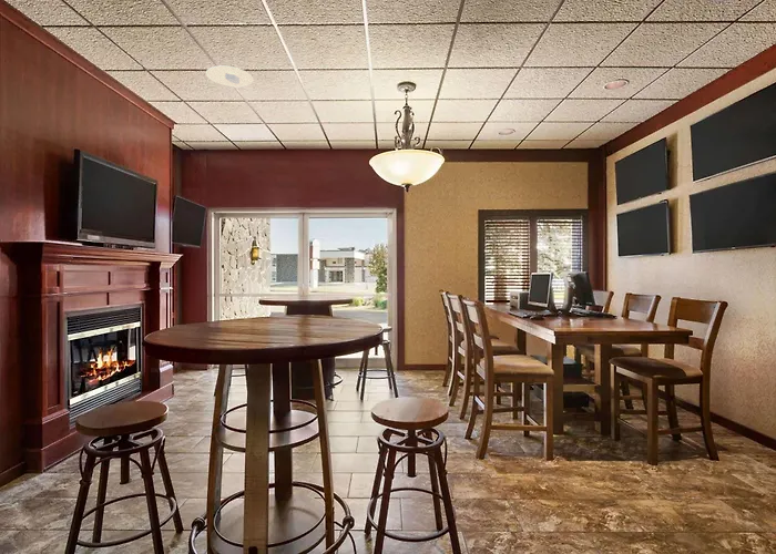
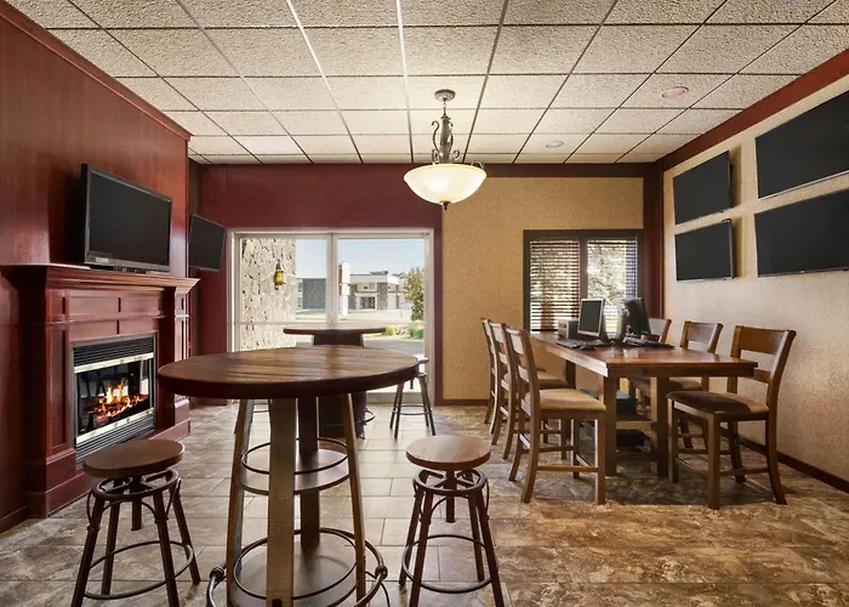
- recessed light (229, 74)
